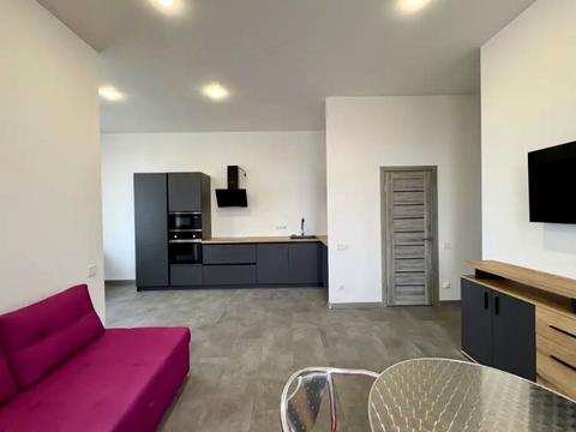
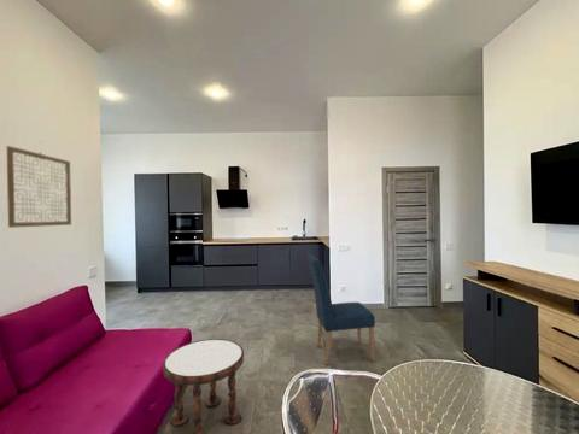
+ side table (204, 383)
+ wall art (43, 188)
+ chair (338, 304)
